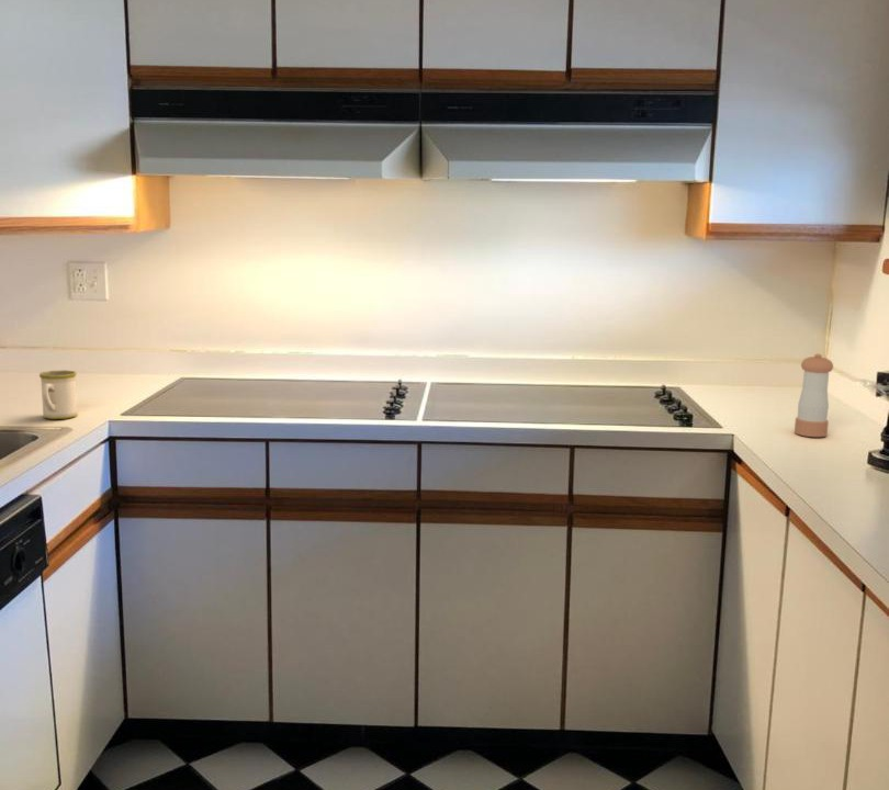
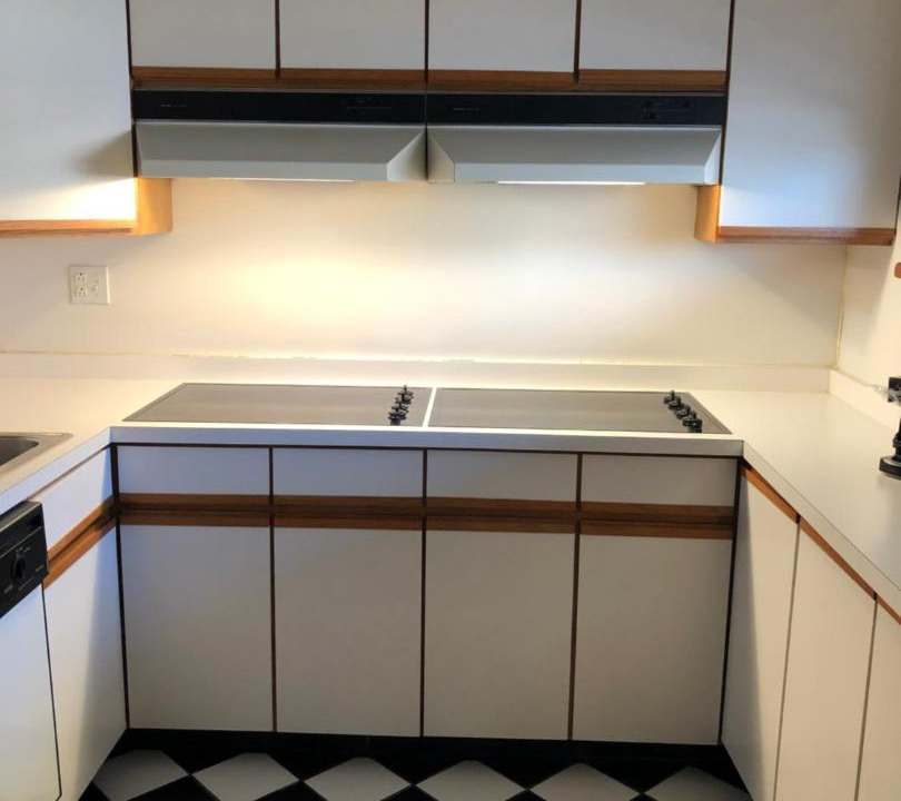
- pepper shaker (813, 394)
- mug (56, 395)
